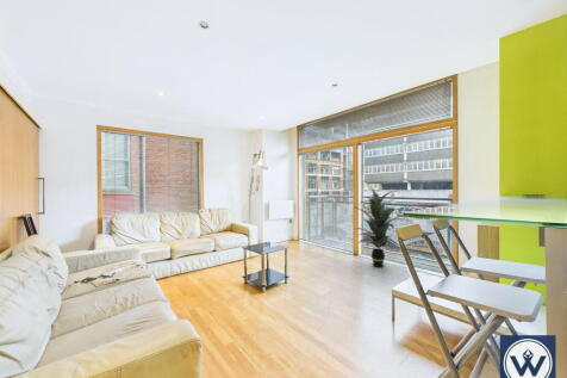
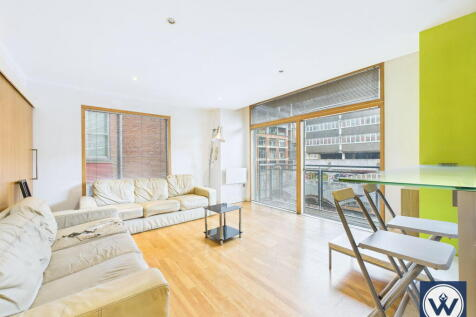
- indoor plant (376, 225)
